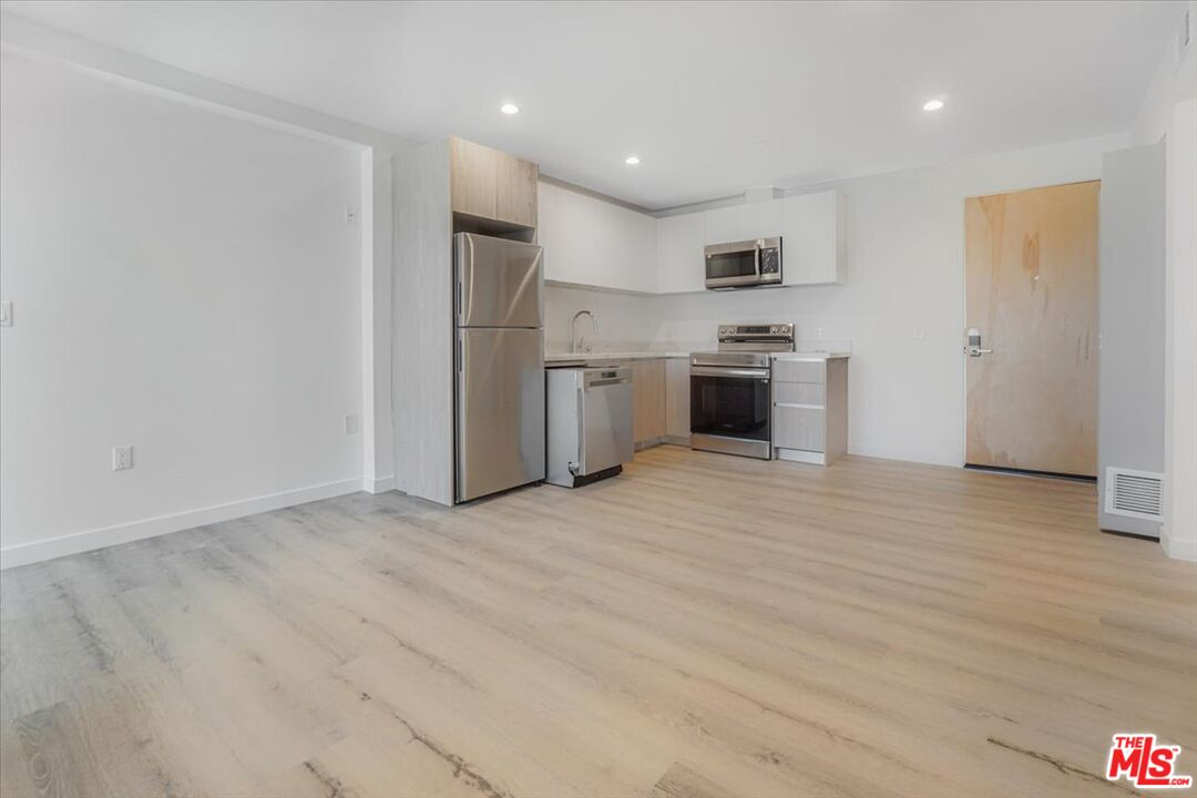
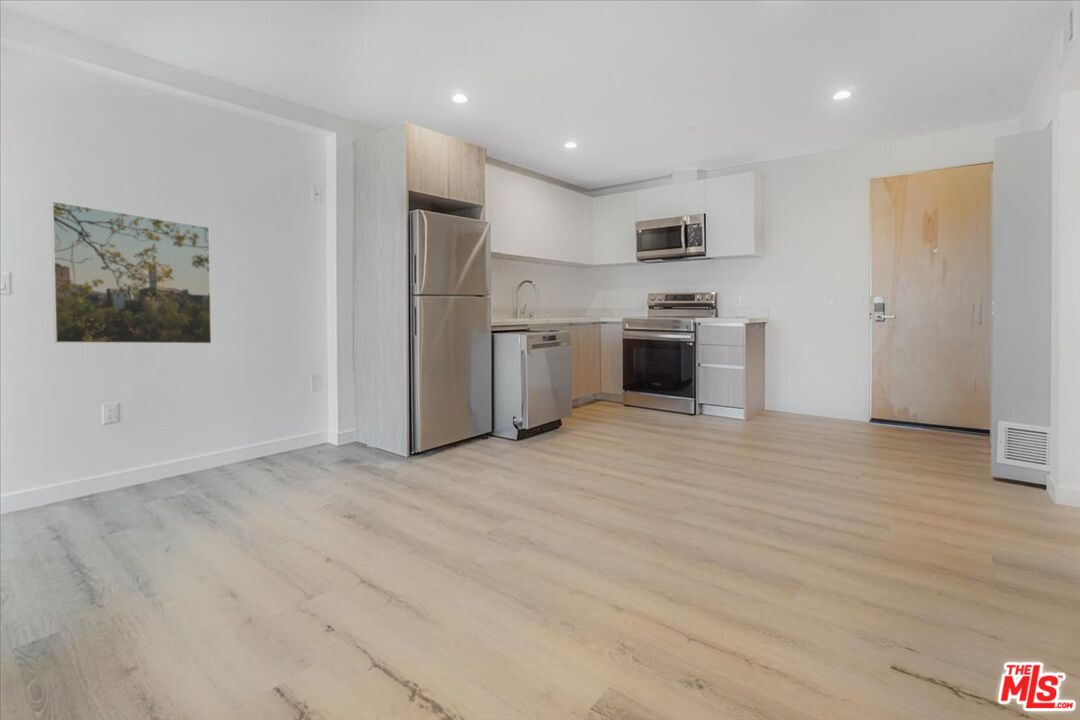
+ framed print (138, 279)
